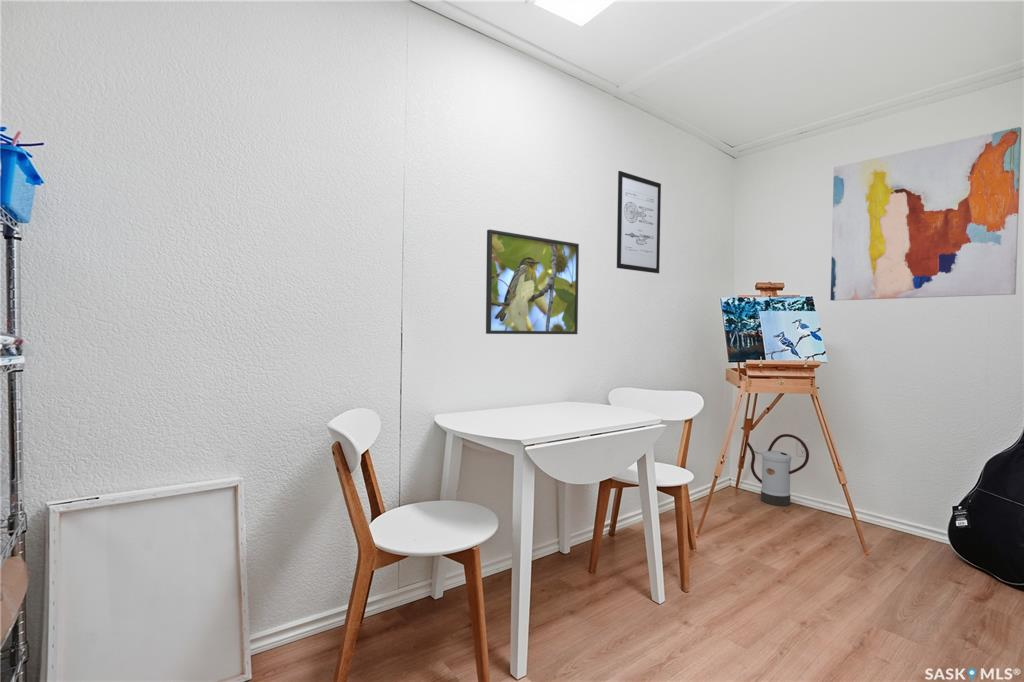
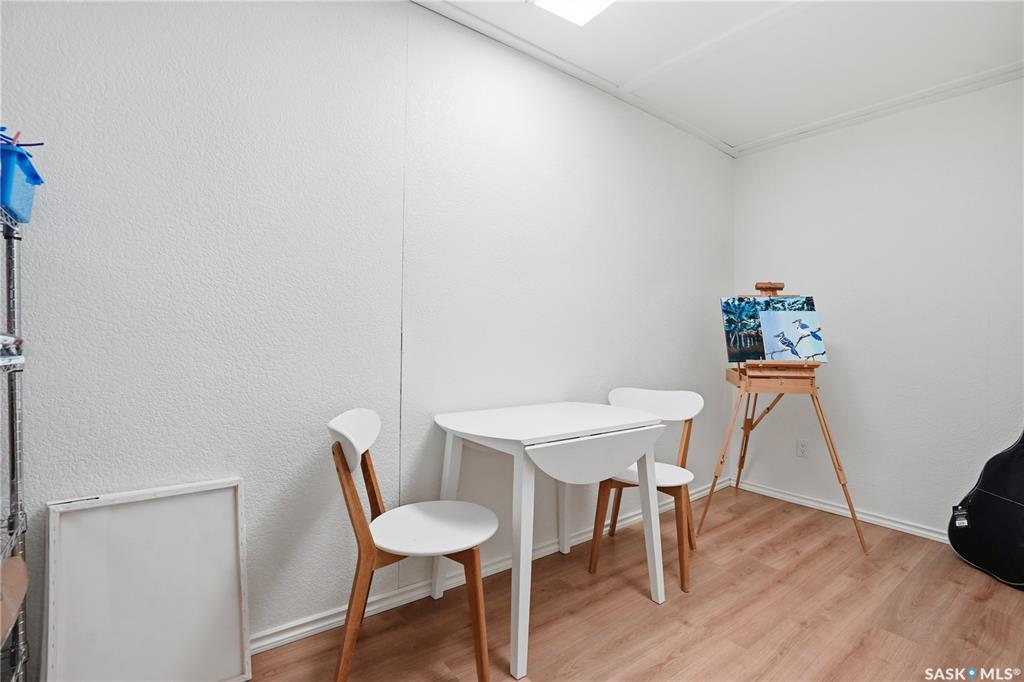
- watering can (775, 466)
- wall art (915, 224)
- wall art (639, 224)
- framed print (535, 285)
